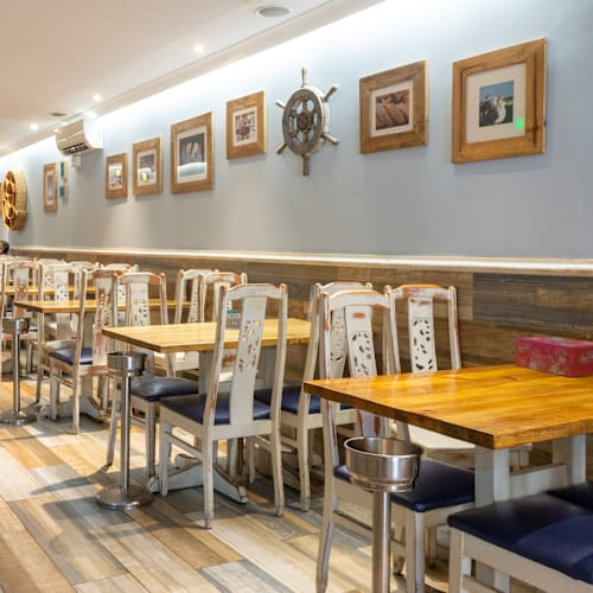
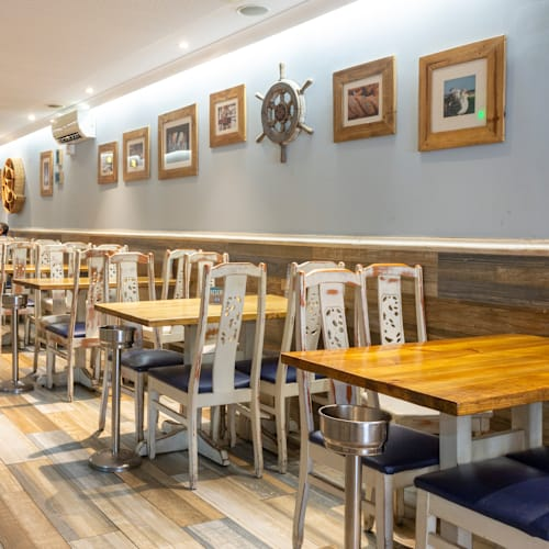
- tissue box (559, 355)
